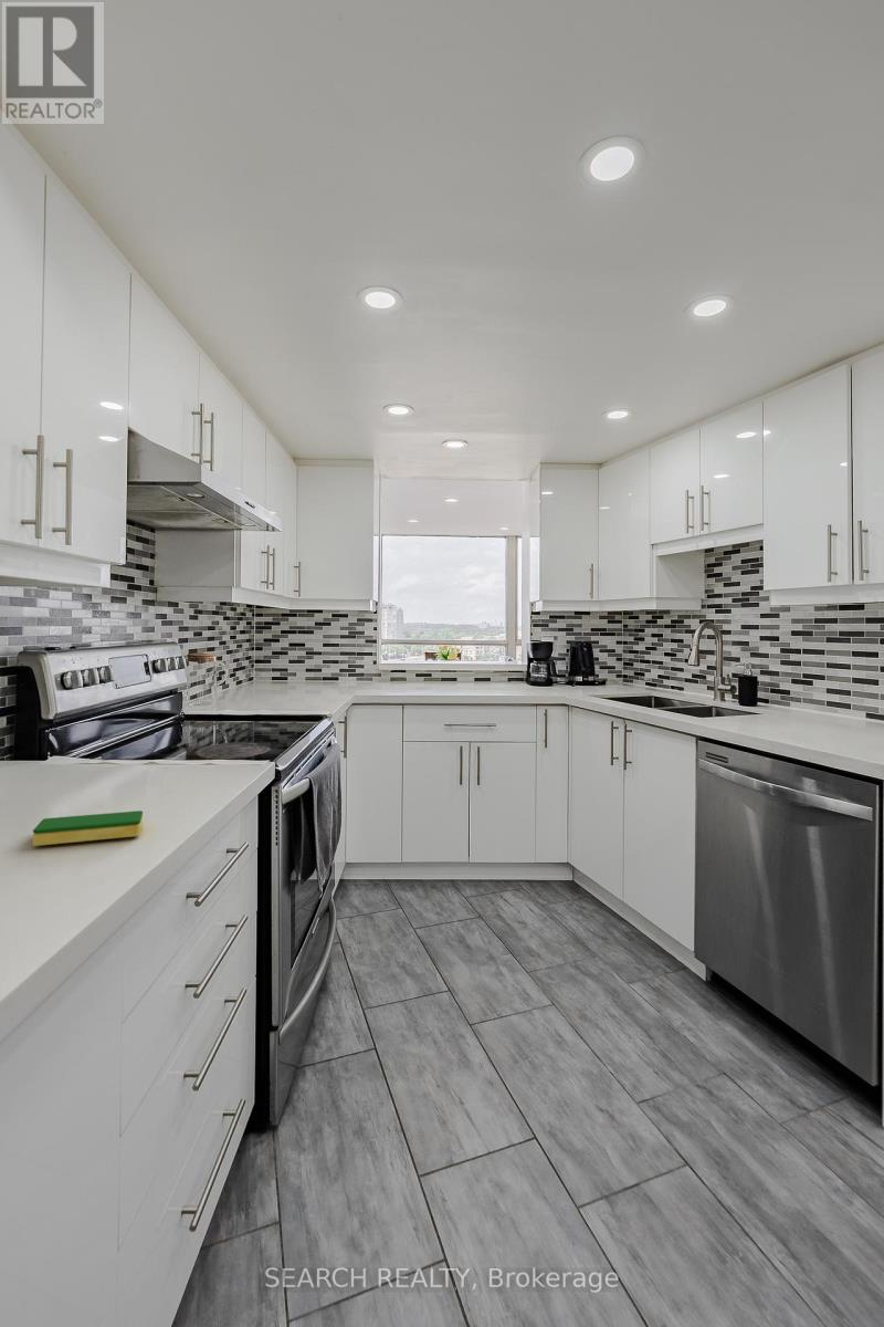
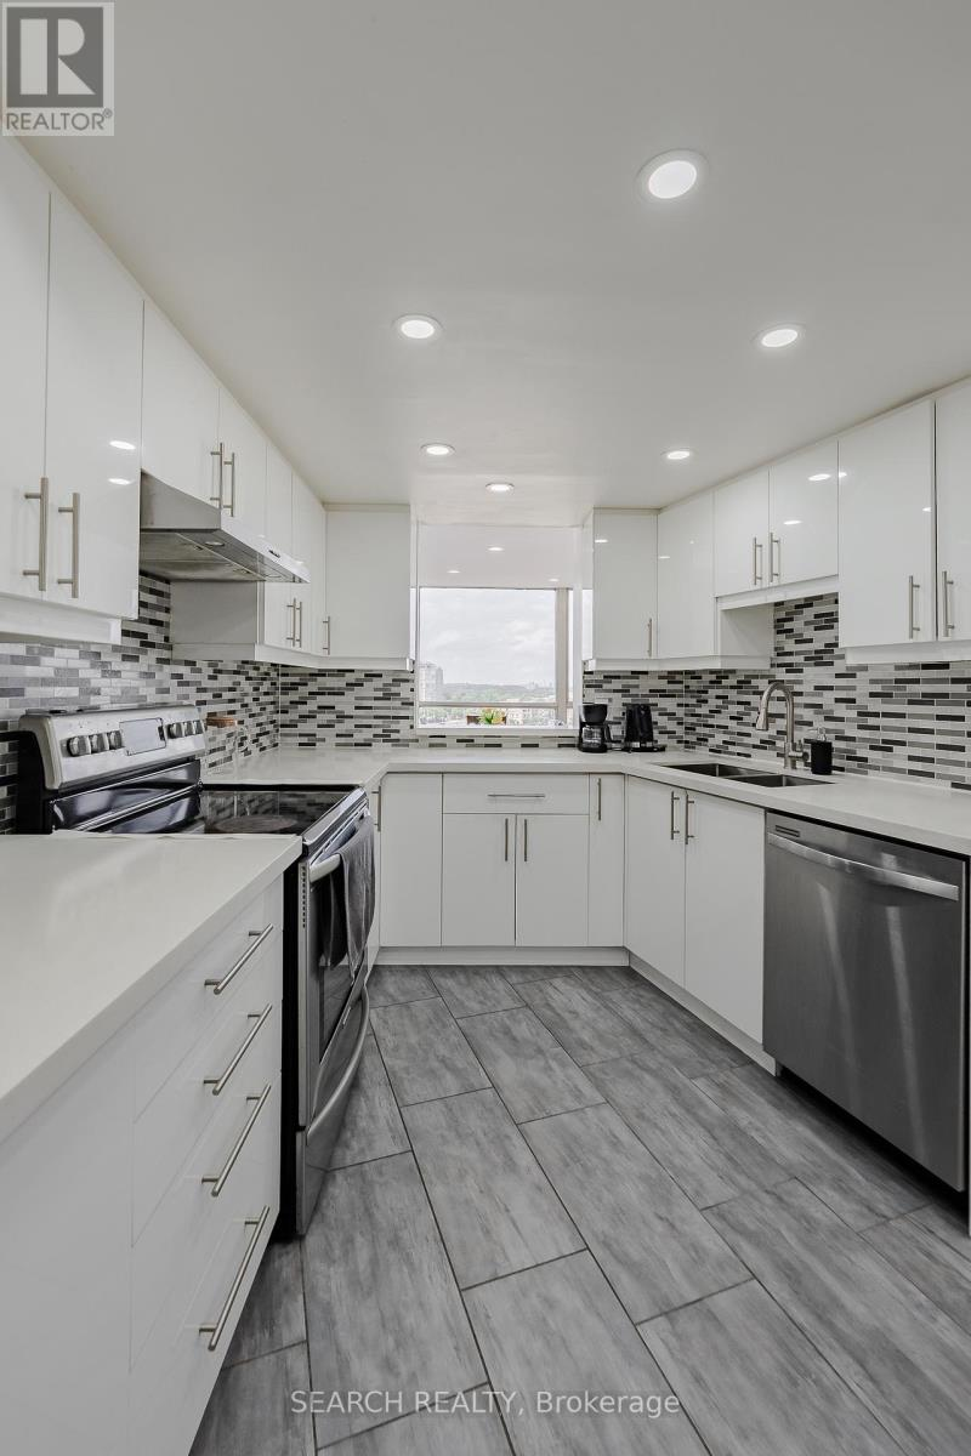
- dish sponge (91, 827)
